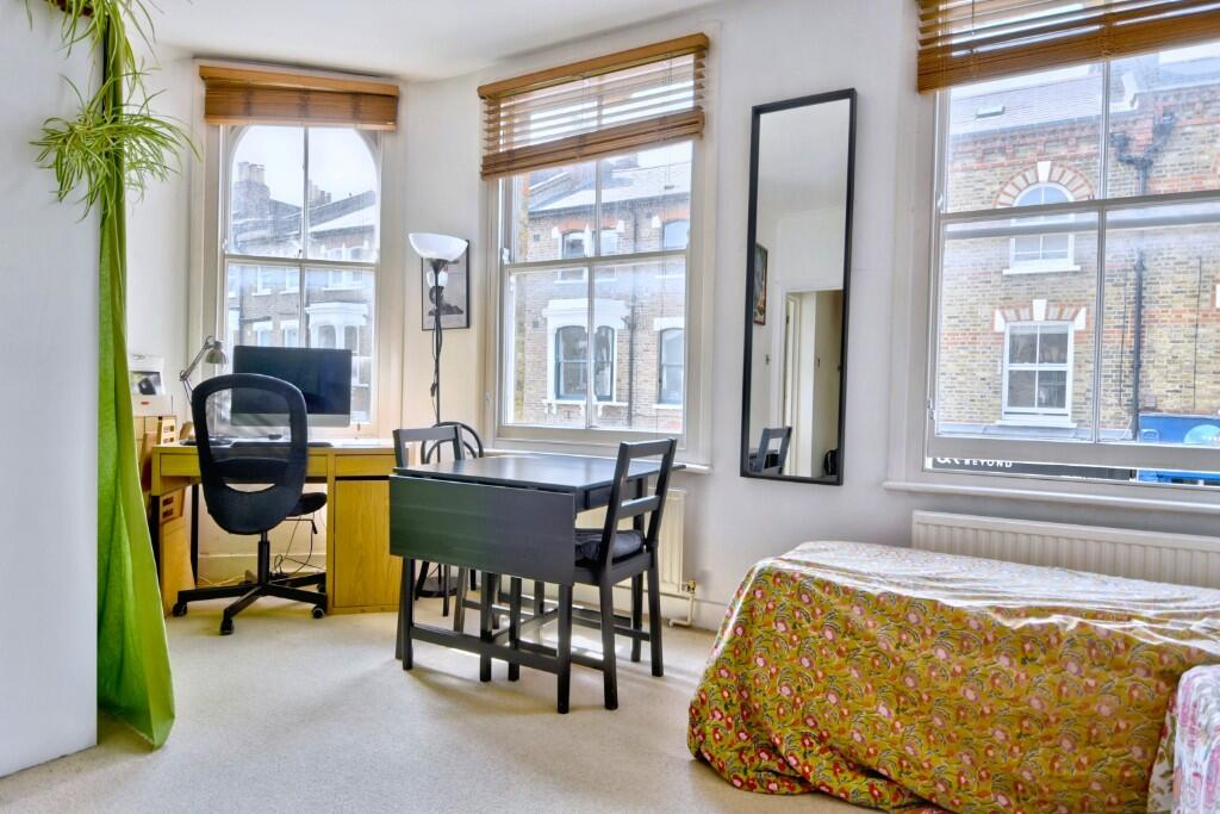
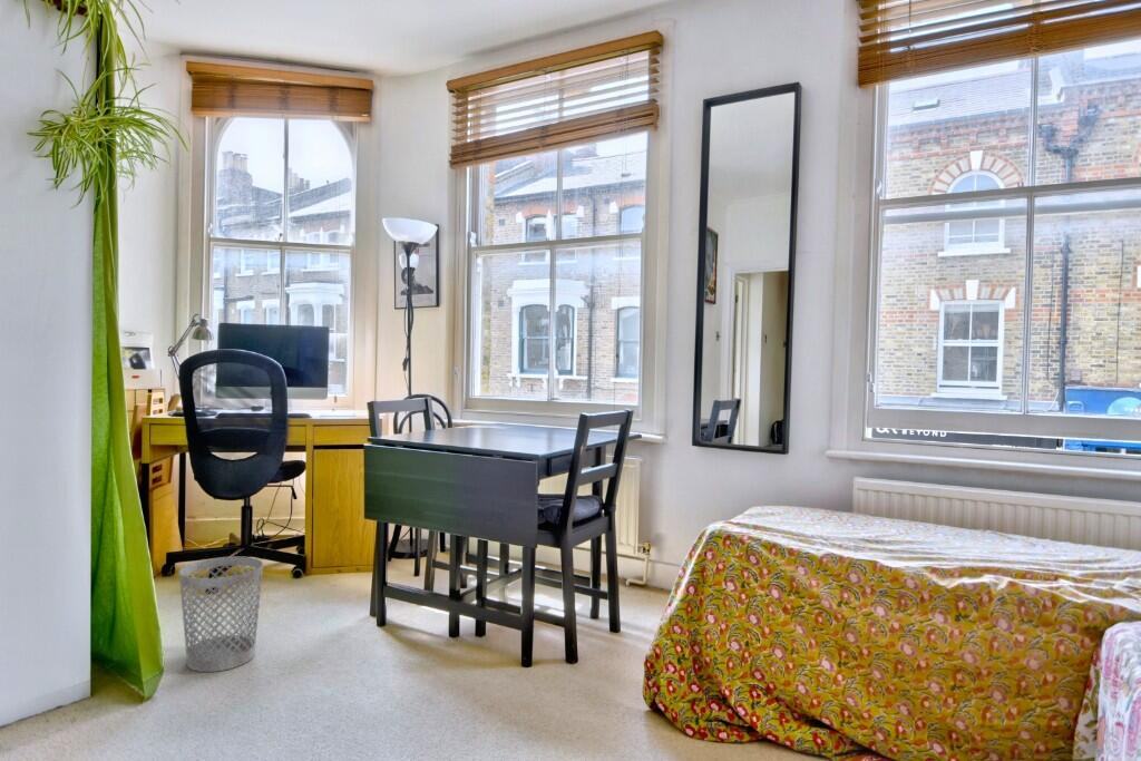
+ wastebasket (221, 613)
